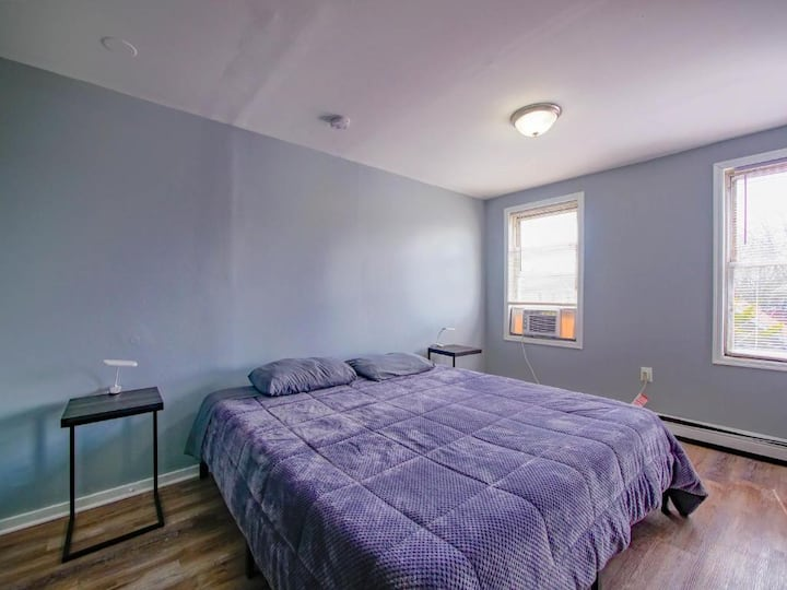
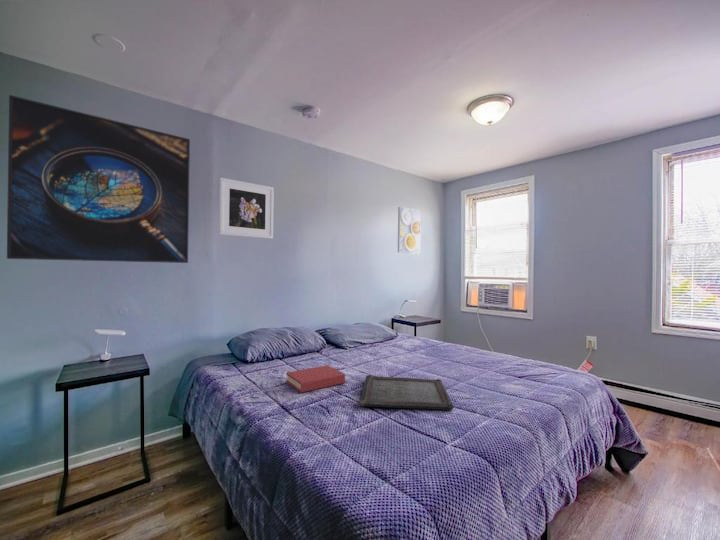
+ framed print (247, 209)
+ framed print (111, 190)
+ serving tray (404, 391)
+ hardback book (315, 377)
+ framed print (409, 231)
